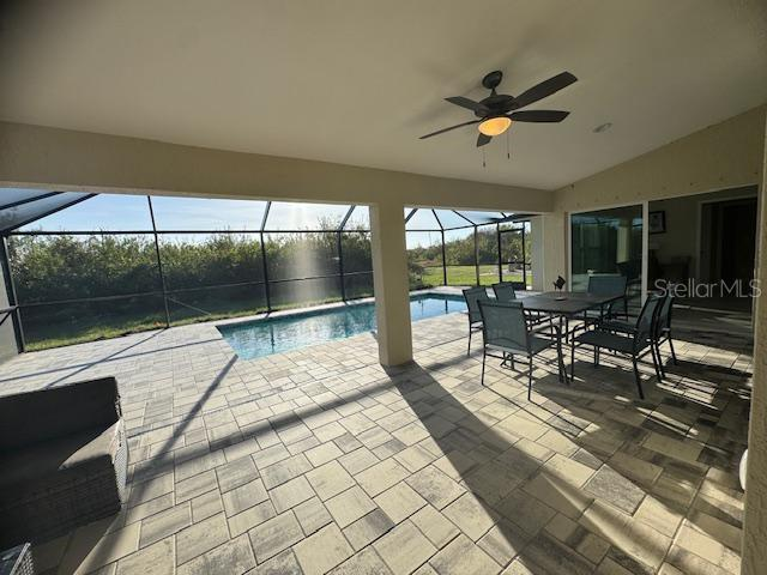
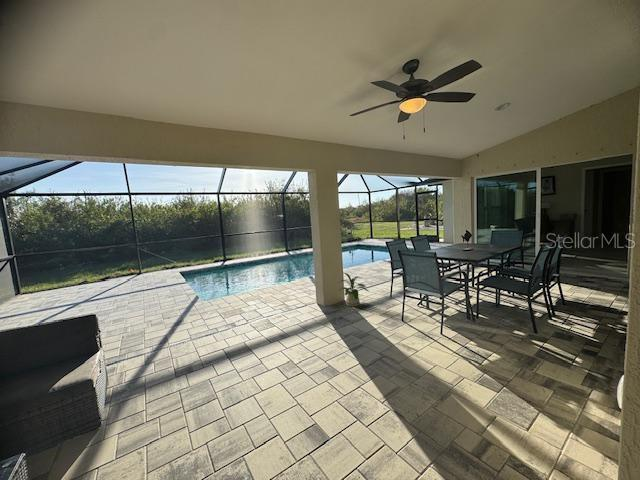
+ house plant (352, 290)
